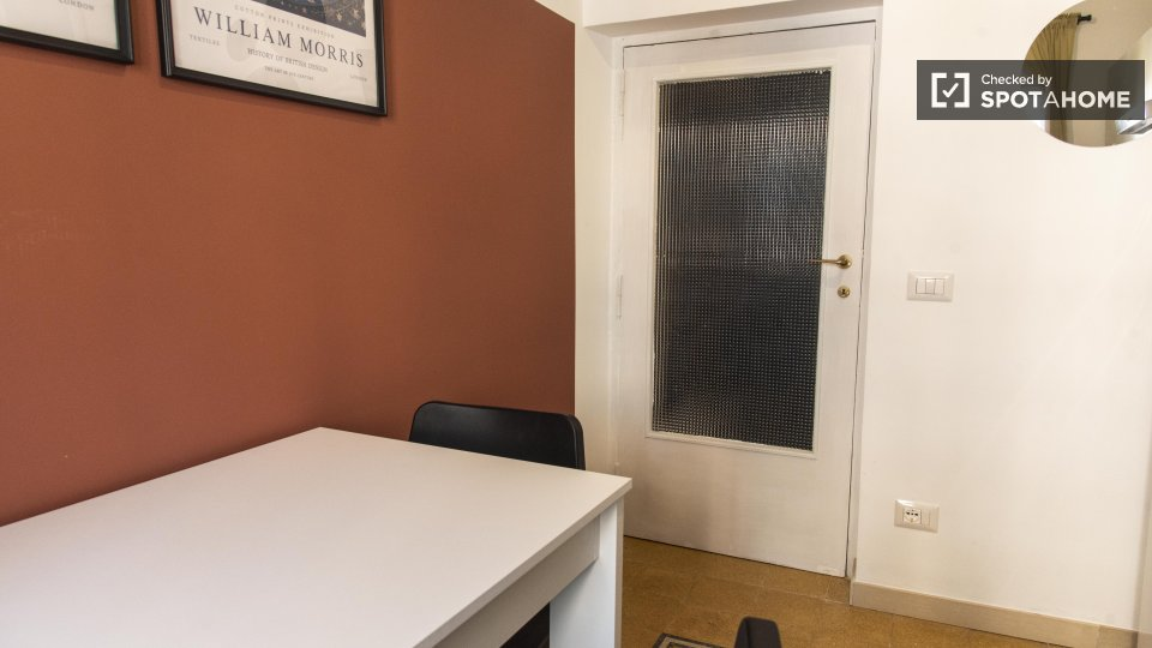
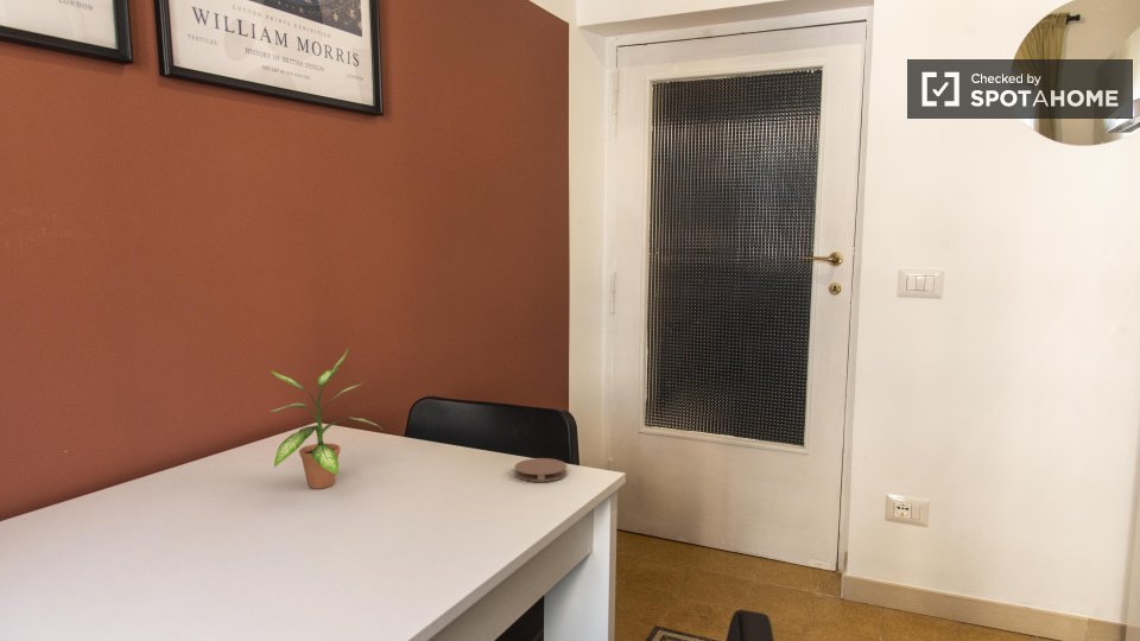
+ potted plant (321, 419)
+ coaster (540, 469)
